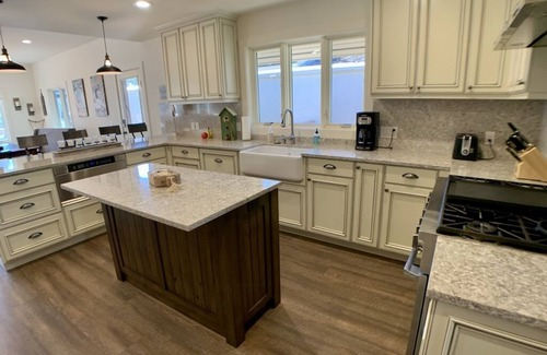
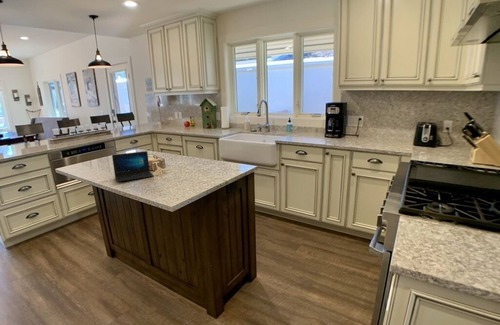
+ laptop (133, 165)
